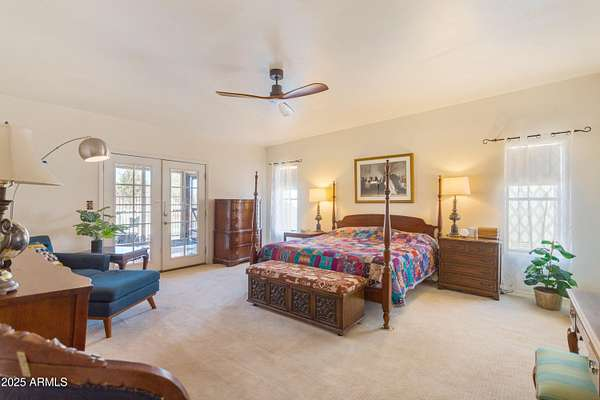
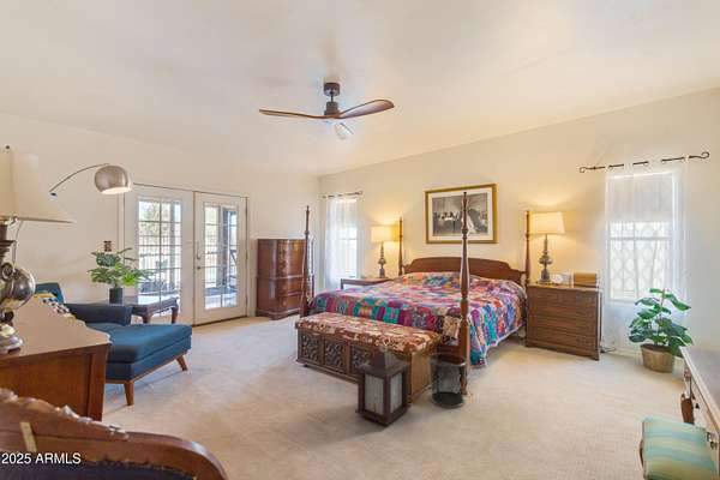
+ lantern (383, 378)
+ waste bin (446, 379)
